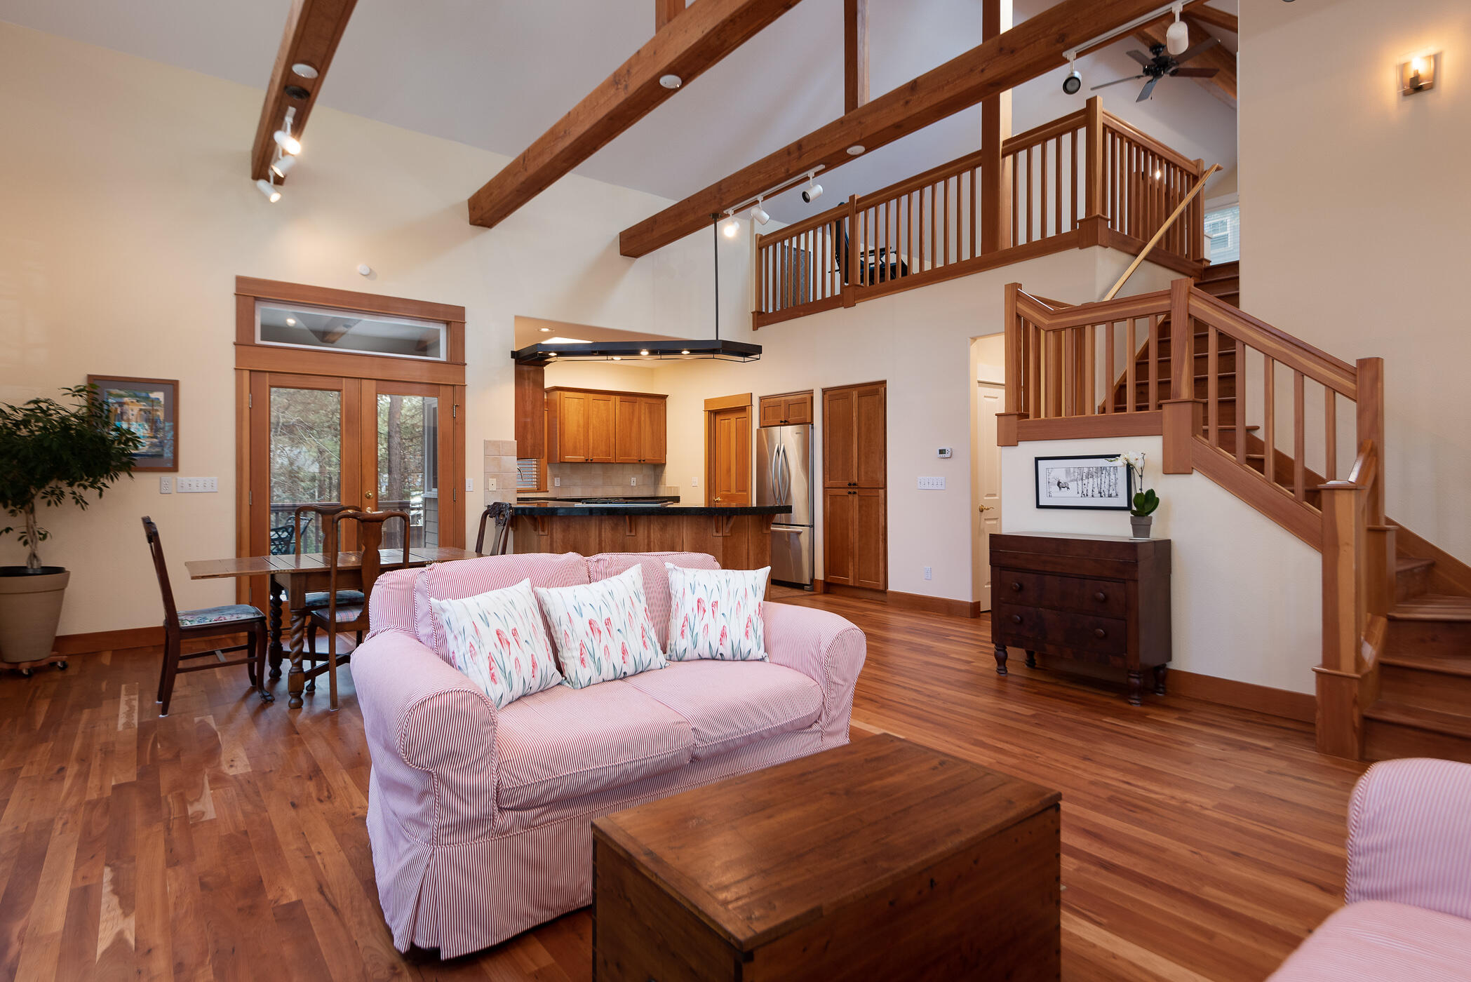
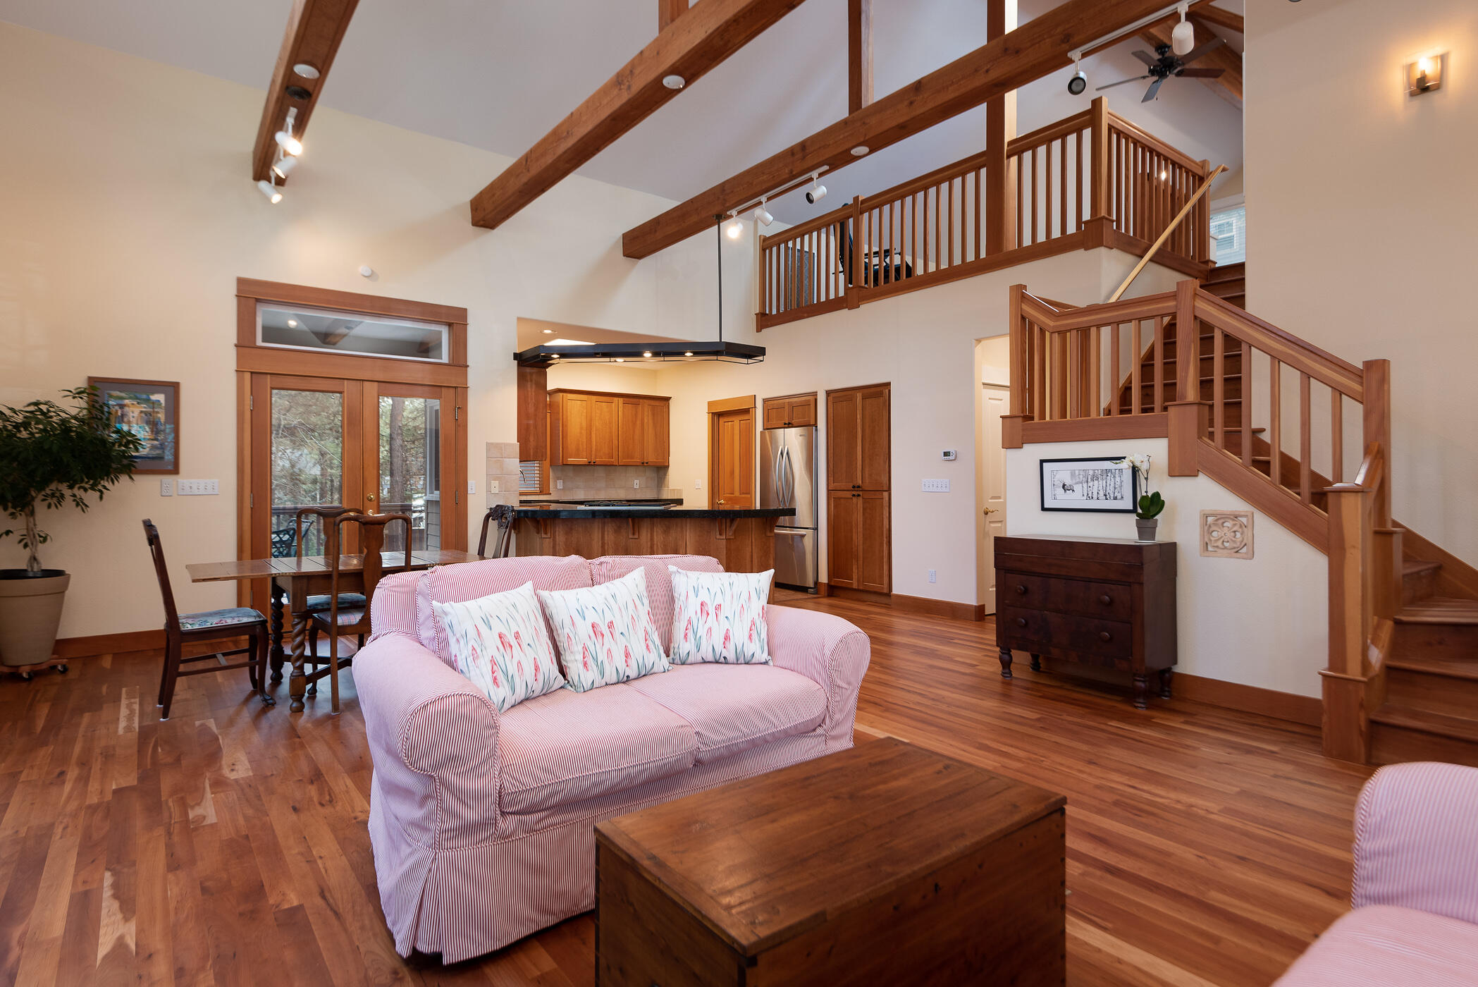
+ wall ornament (1226, 535)
